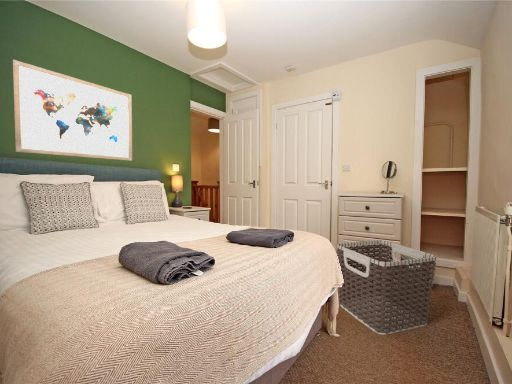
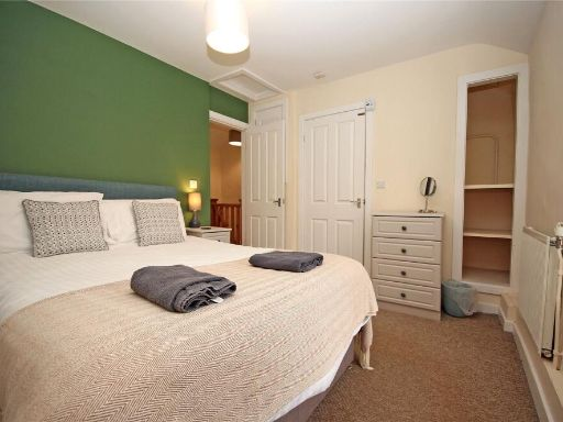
- clothes hamper (381, 281)
- wall art (82, 118)
